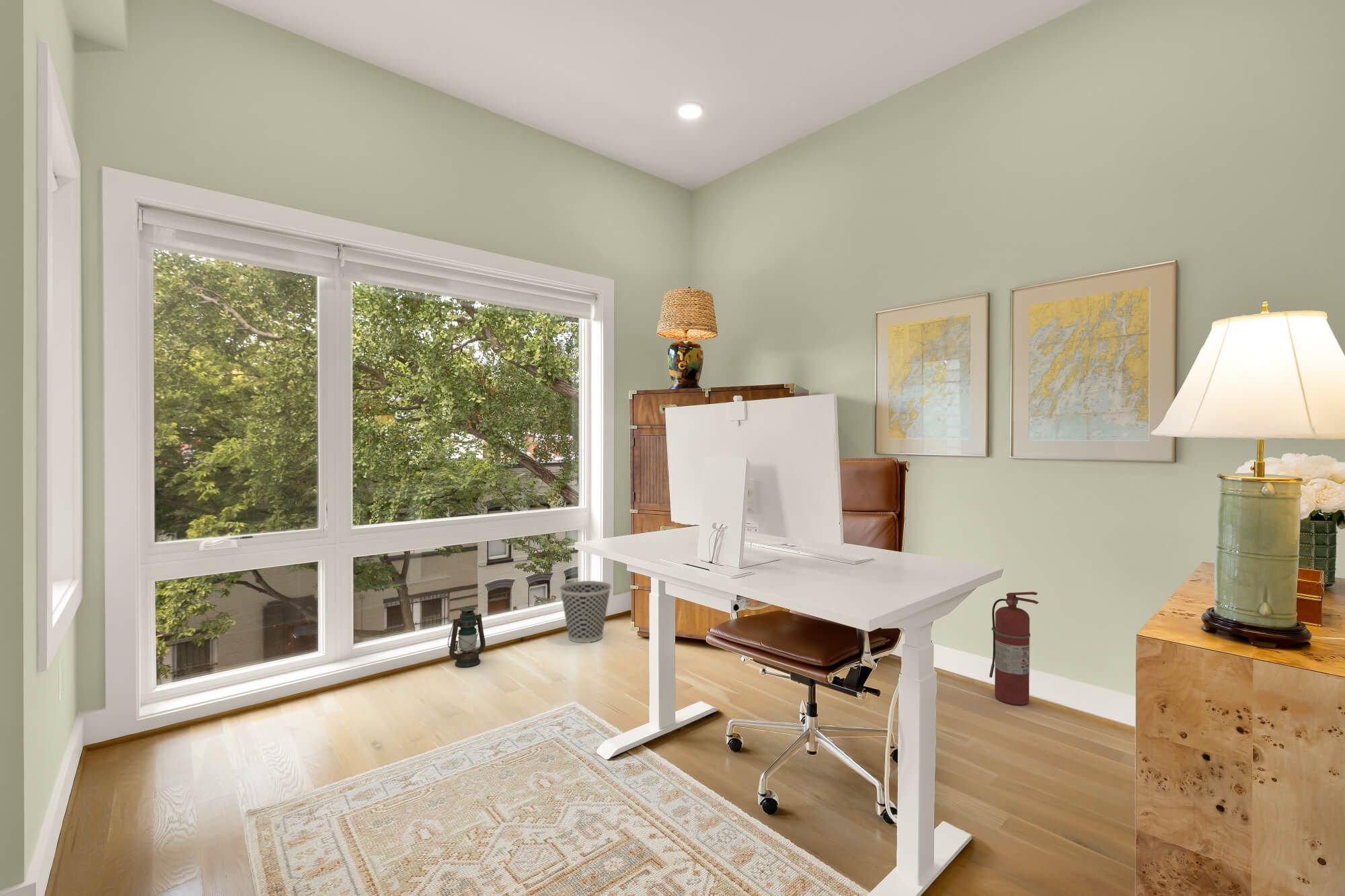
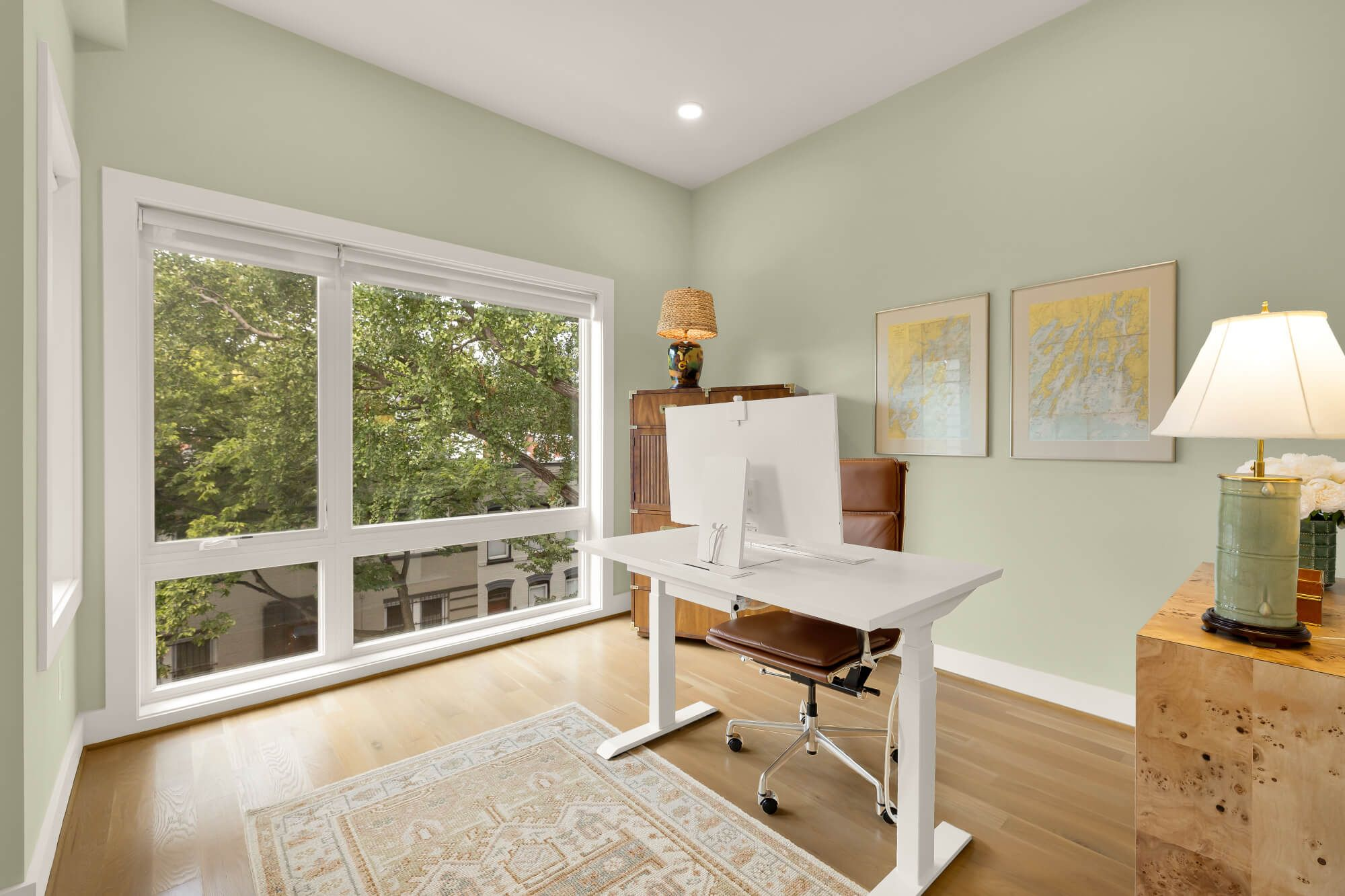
- lantern (467, 635)
- wastebasket (585, 612)
- fire extinguisher (1013, 644)
